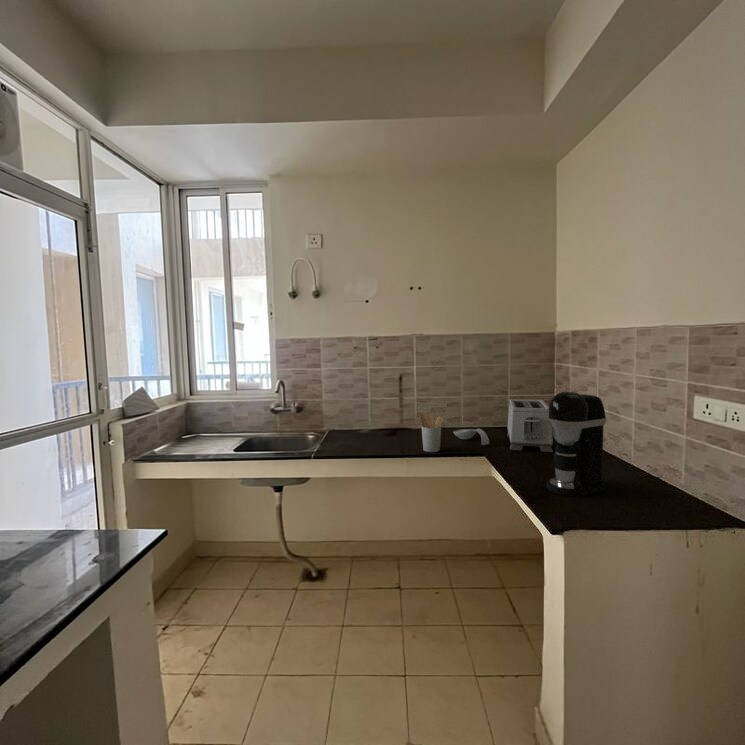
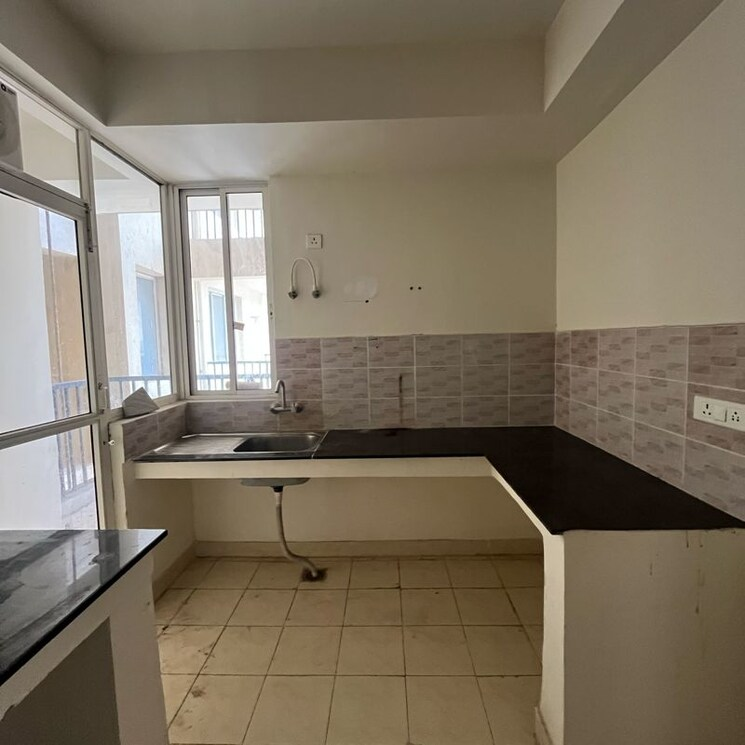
- spoon rest (471, 433)
- toaster (528, 423)
- utensil holder (429, 431)
- coffee maker (576, 439)
